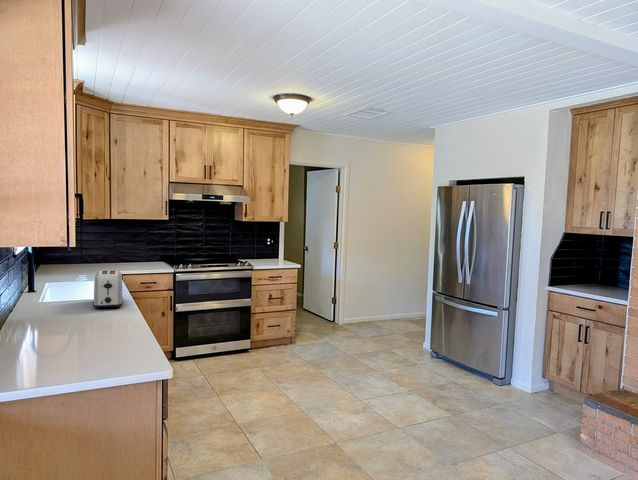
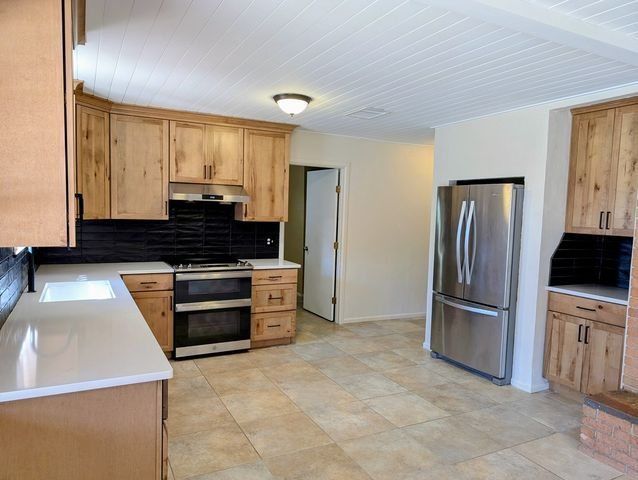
- toaster (108, 288)
